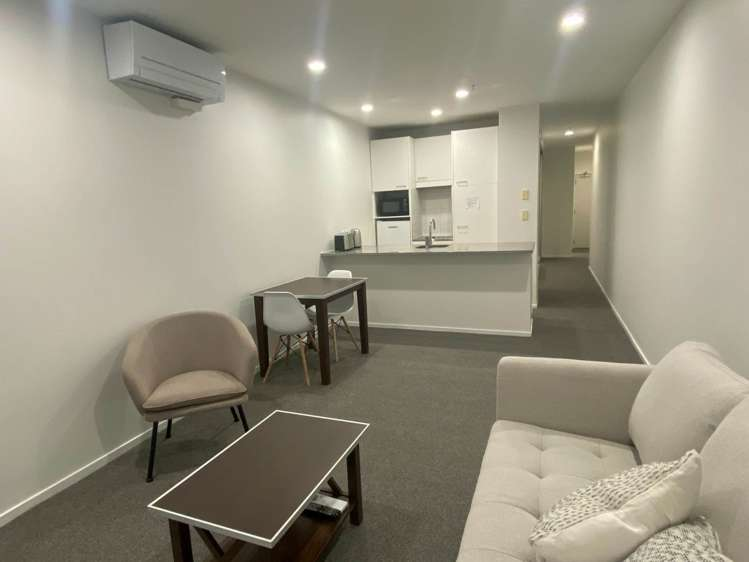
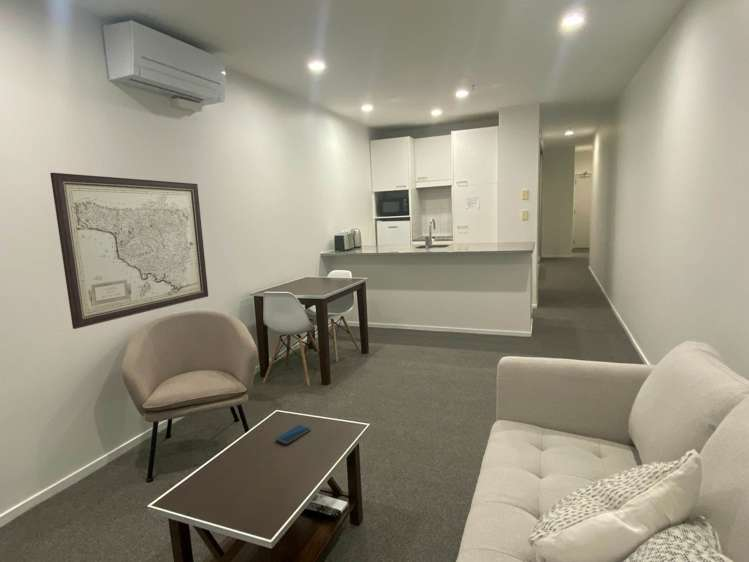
+ wall art (143, 246)
+ smartphone (293, 434)
